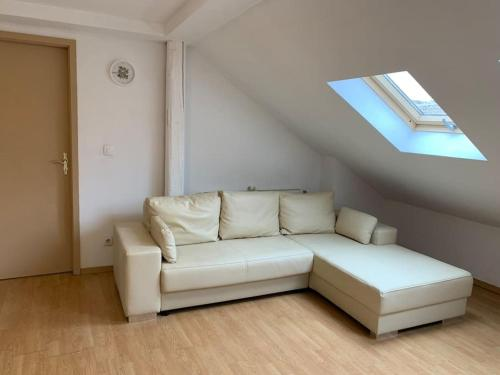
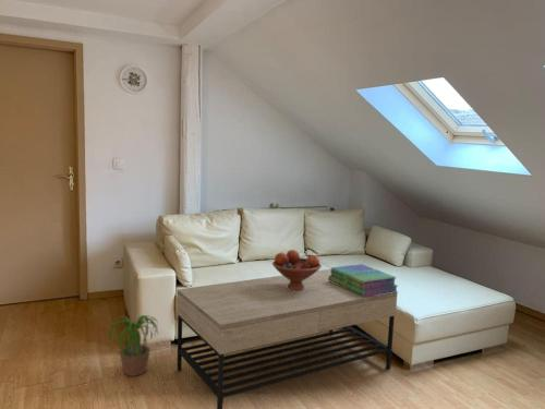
+ stack of books (362, 278)
+ potted plant (130, 347)
+ fruit bowl (296, 270)
+ coffee table (288, 329)
